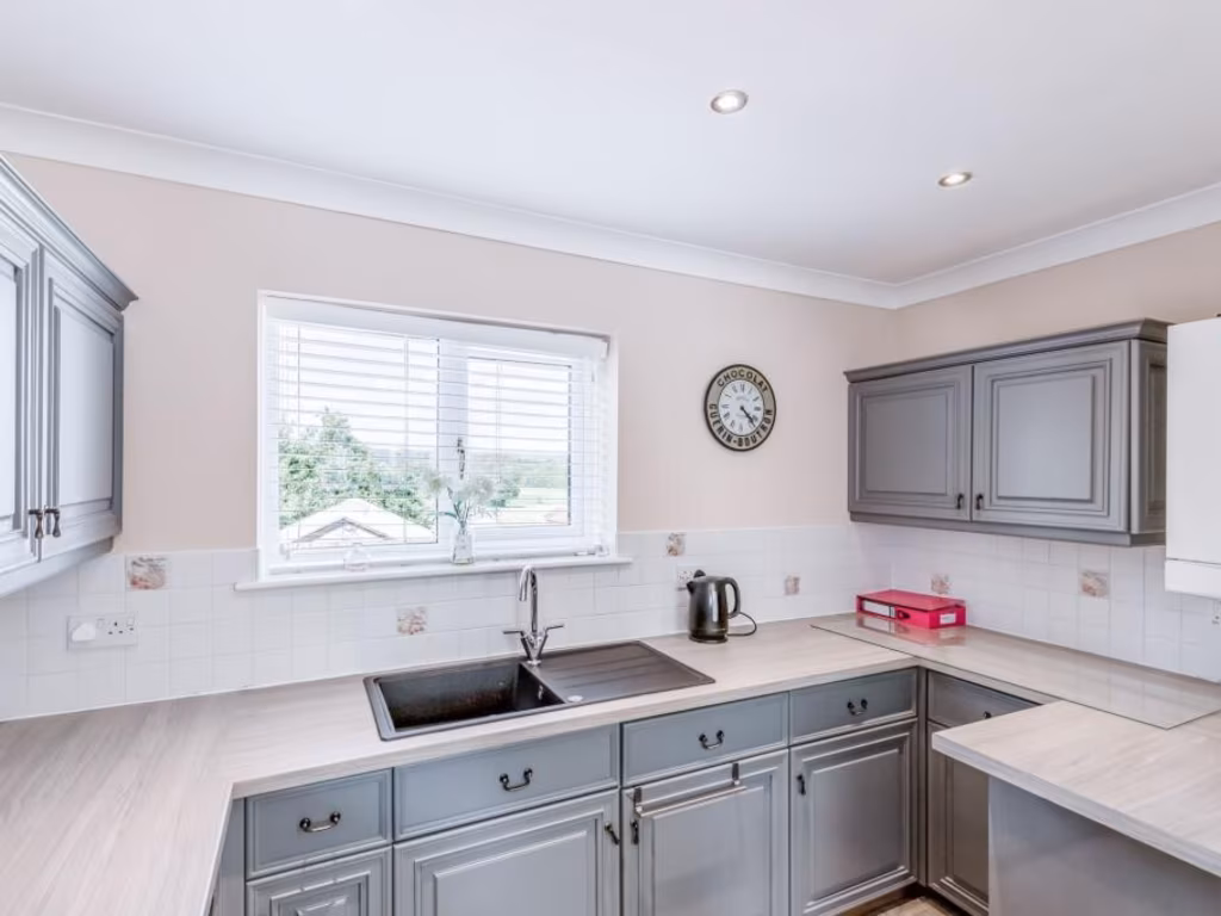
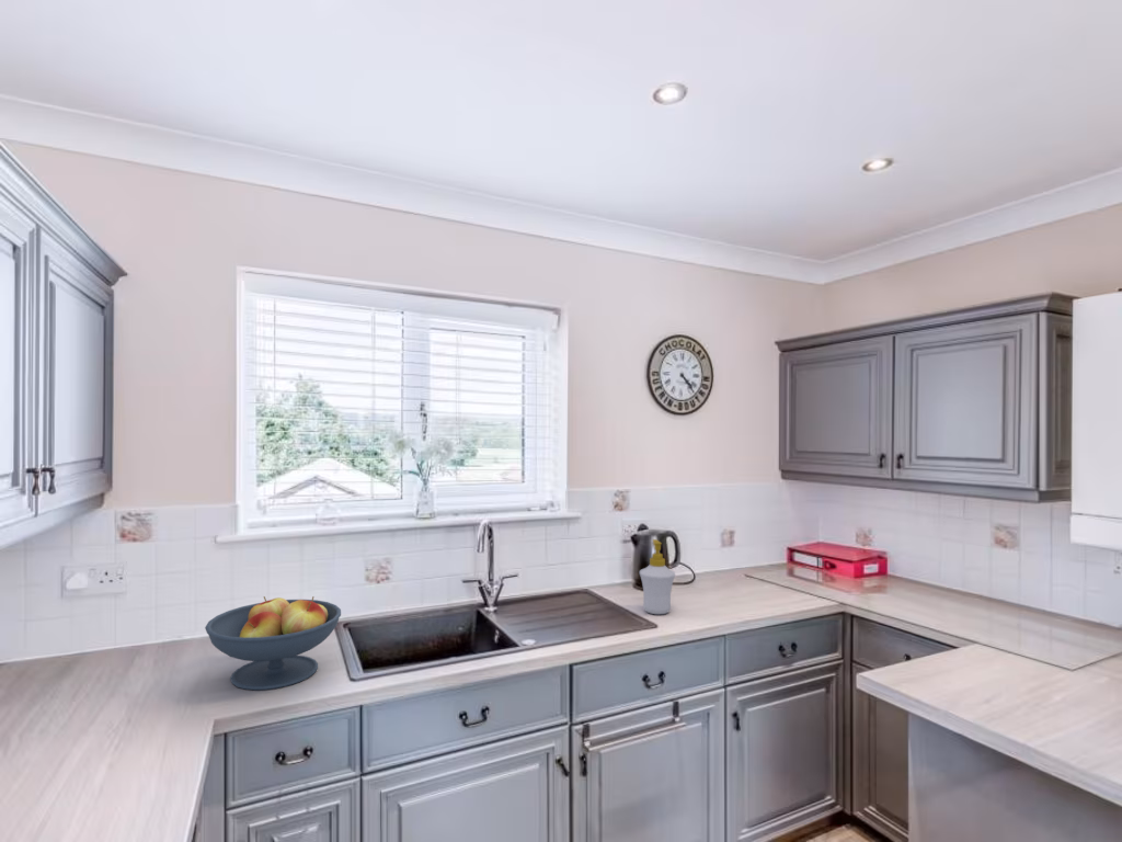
+ soap bottle (656, 576)
+ fruit bowl (275, 635)
